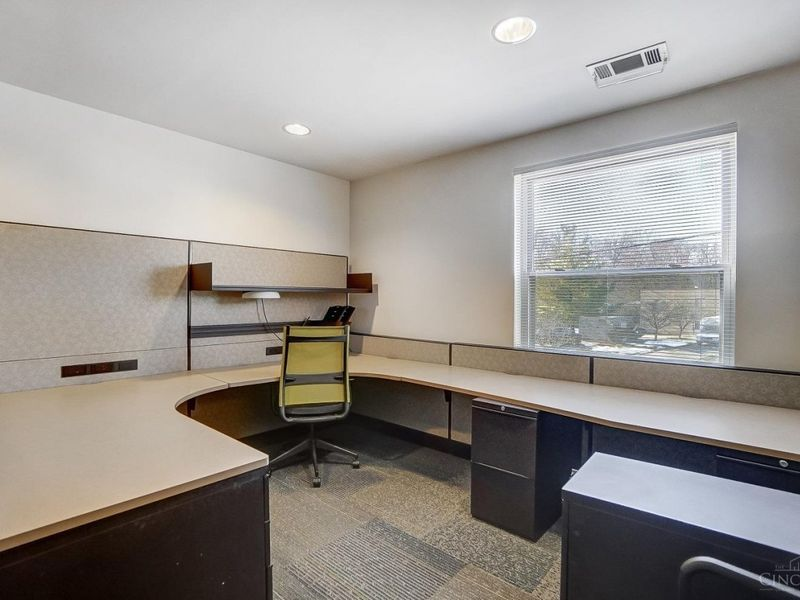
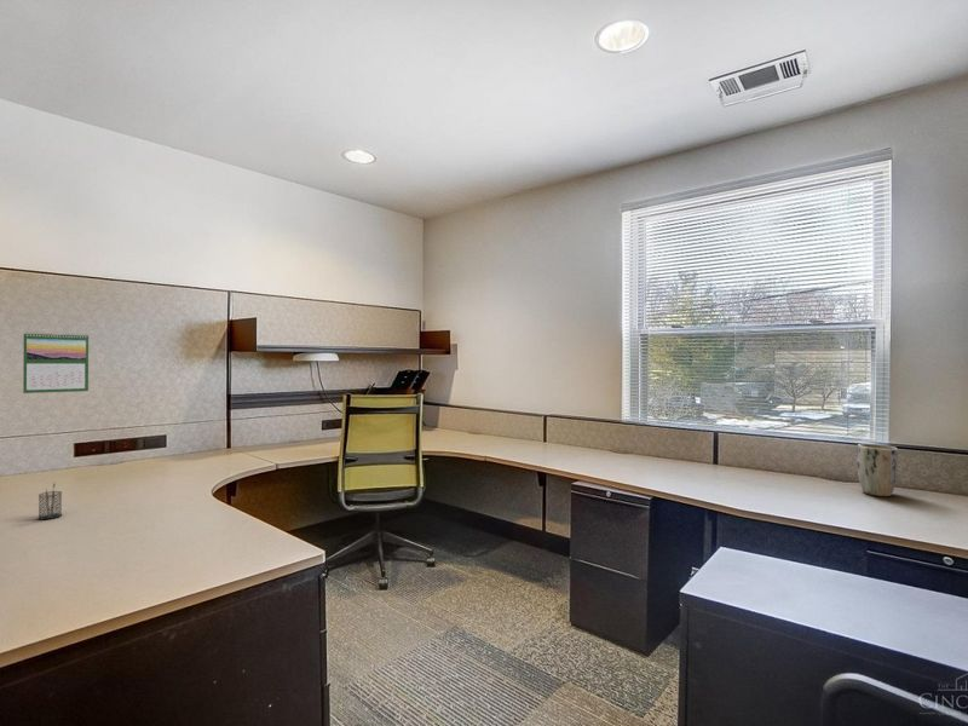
+ plant pot (876, 469)
+ calendar (57, 362)
+ pencil holder (50, 500)
